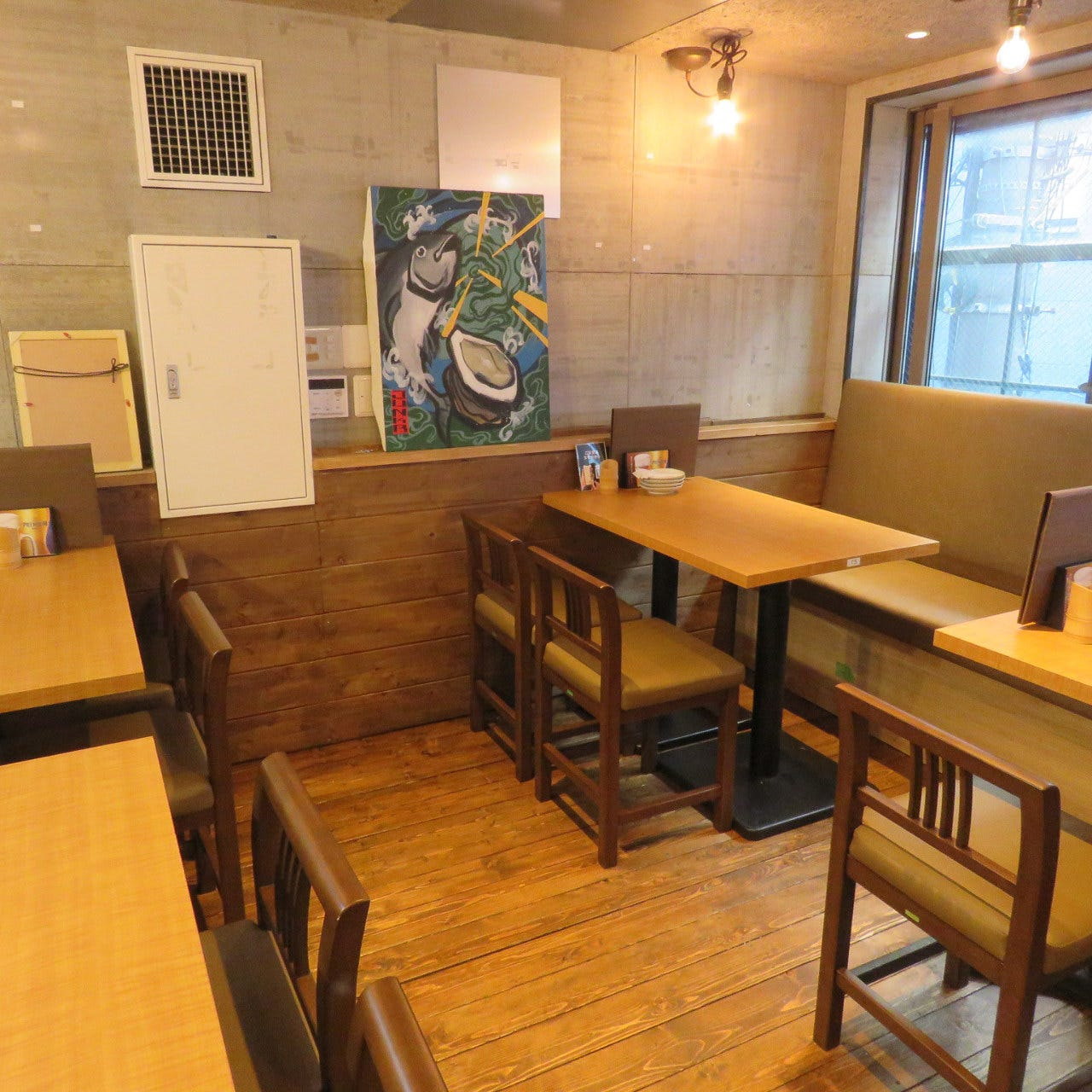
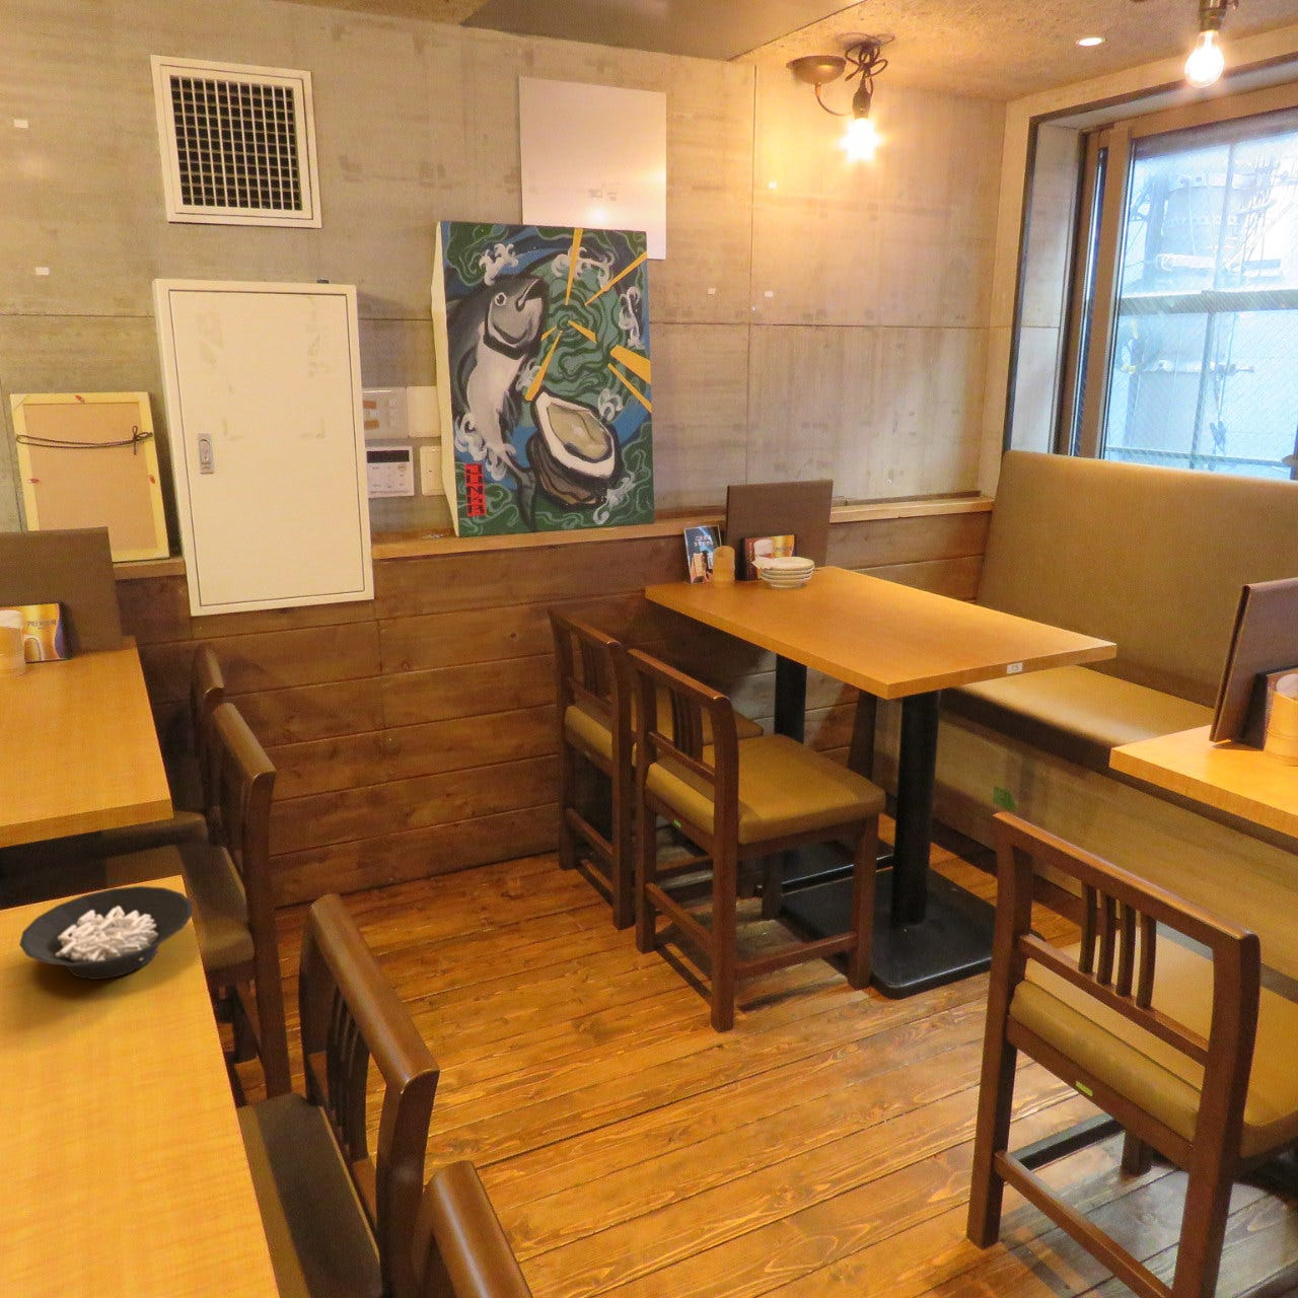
+ cereal bowl (111, 940)
